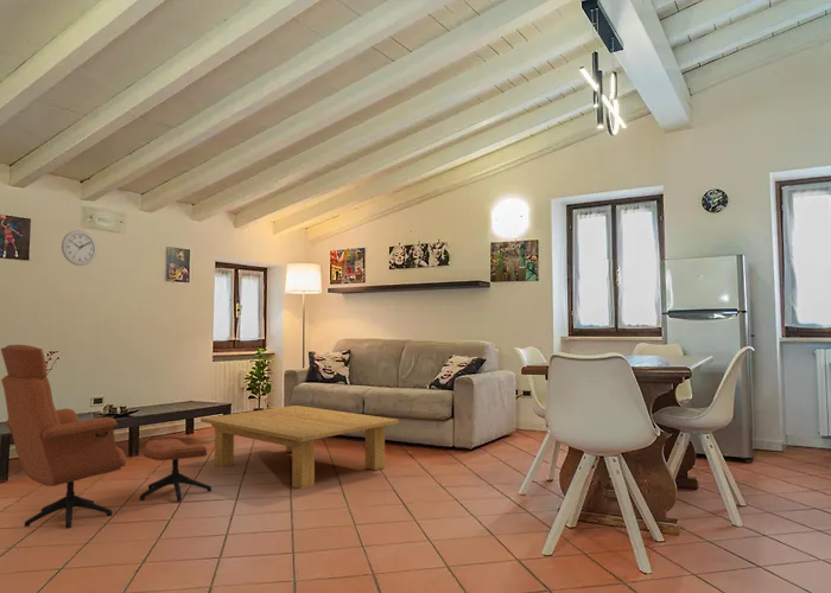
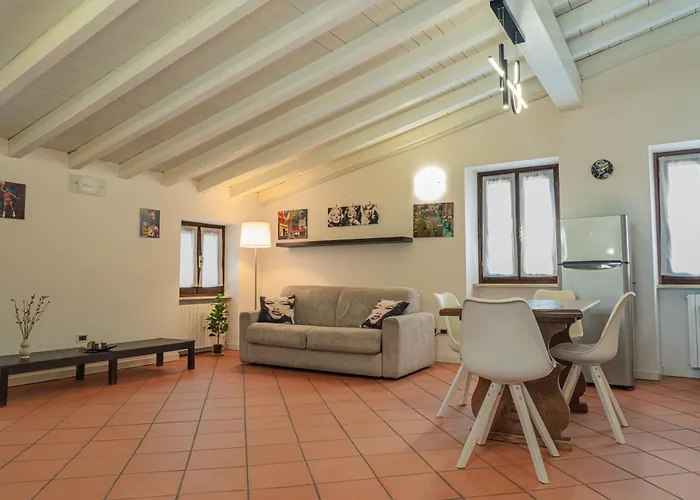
- coffee table (298, 442)
- armchair (115, 423)
- wall clock (80, 248)
